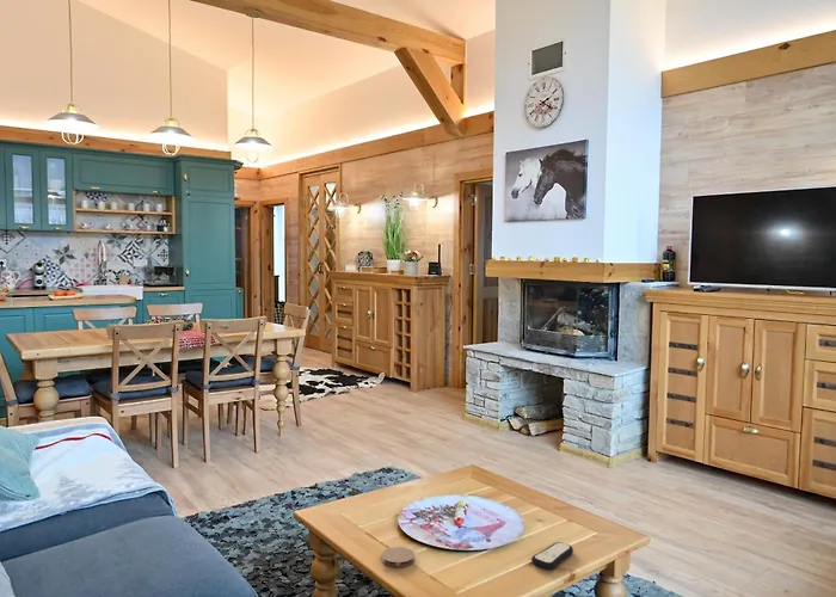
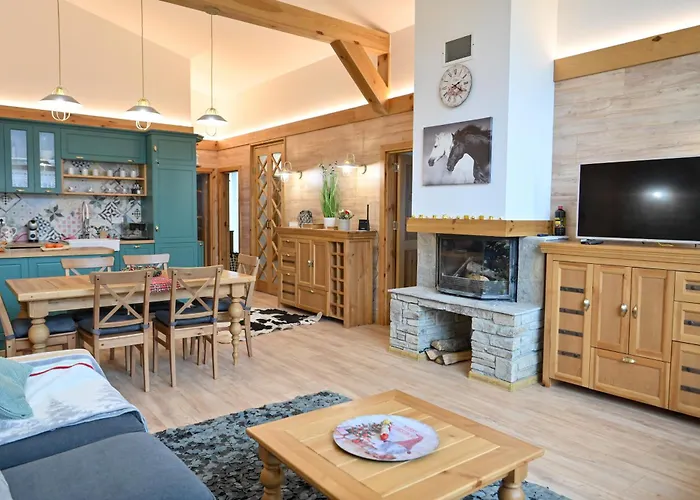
- coaster (398, 556)
- remote control (553, 554)
